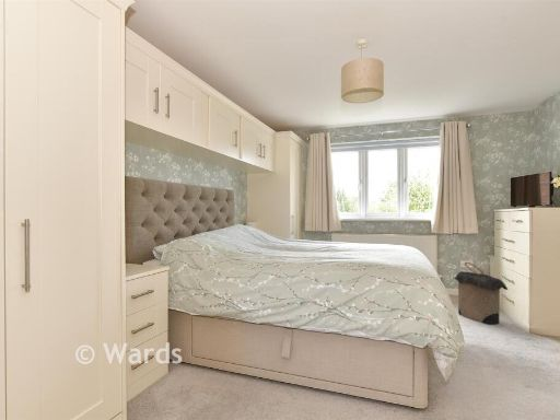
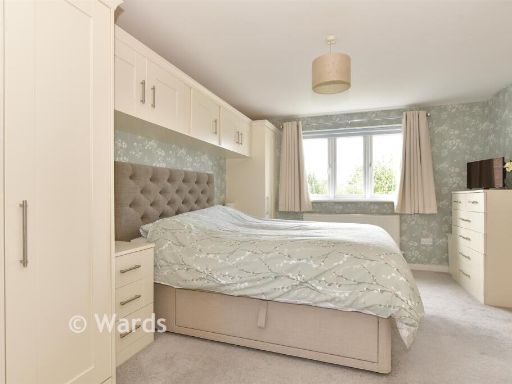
- laundry hamper (479, 290)
